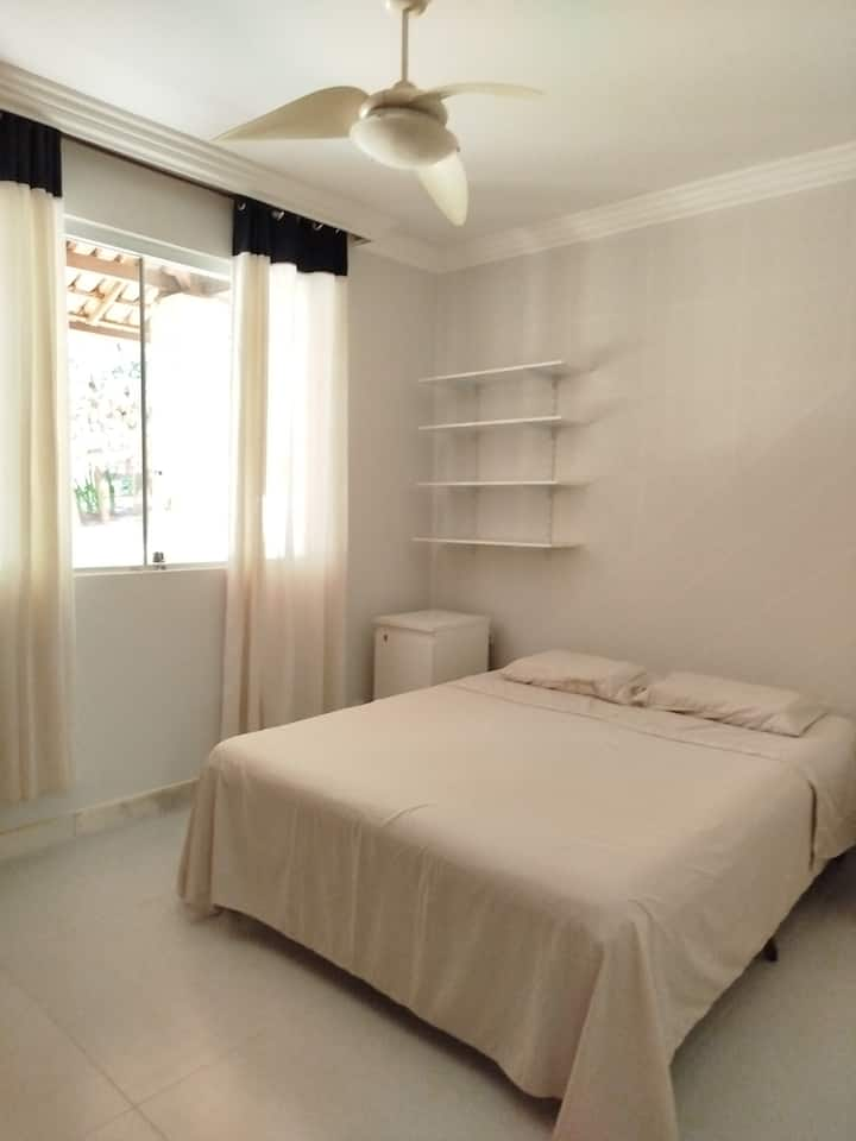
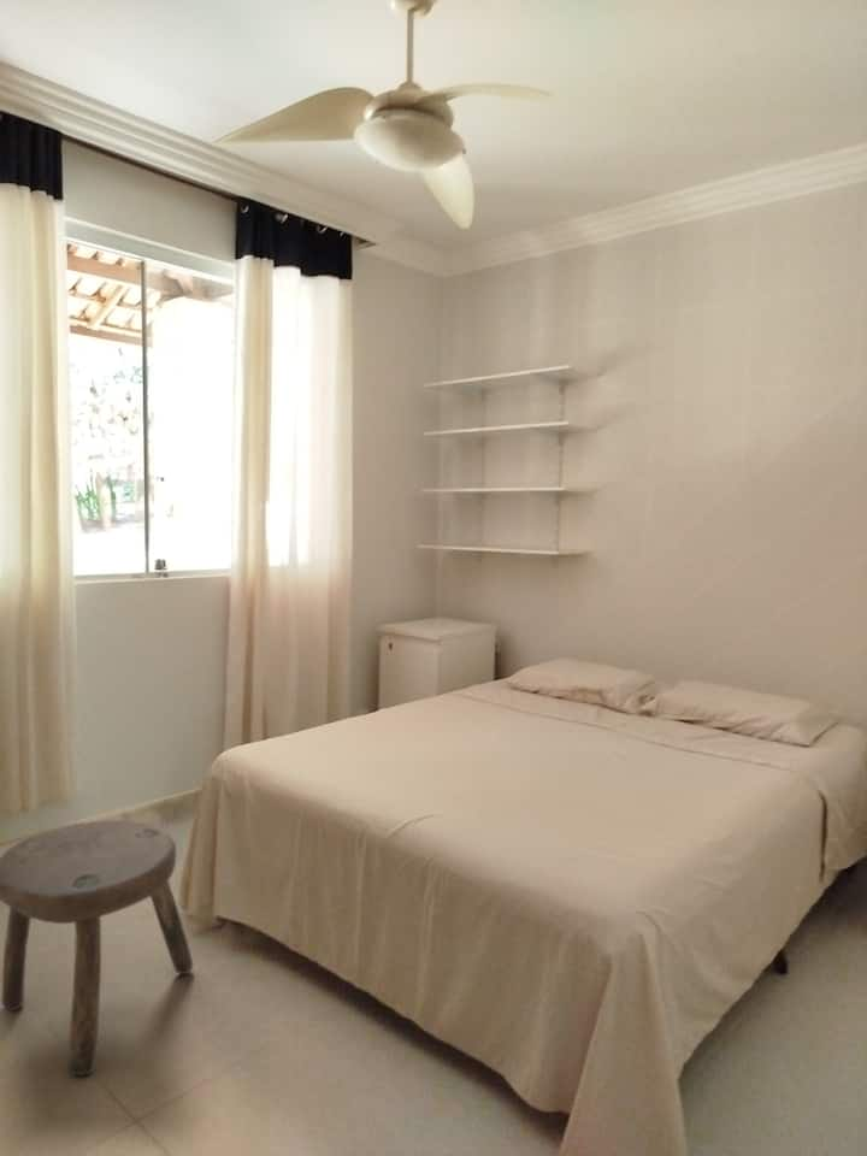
+ stool (100, 930)
